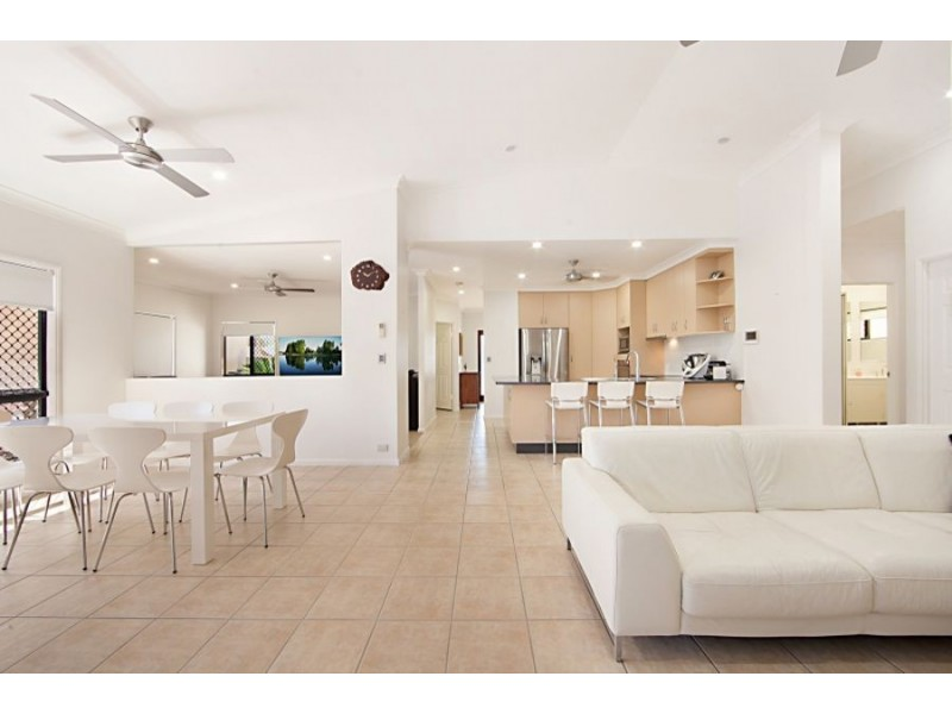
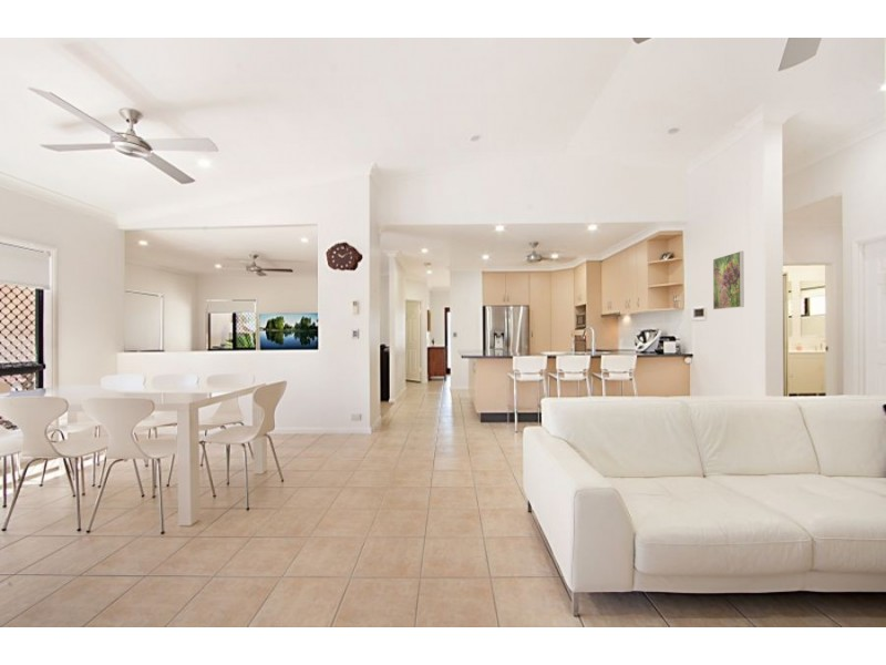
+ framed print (728, 282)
